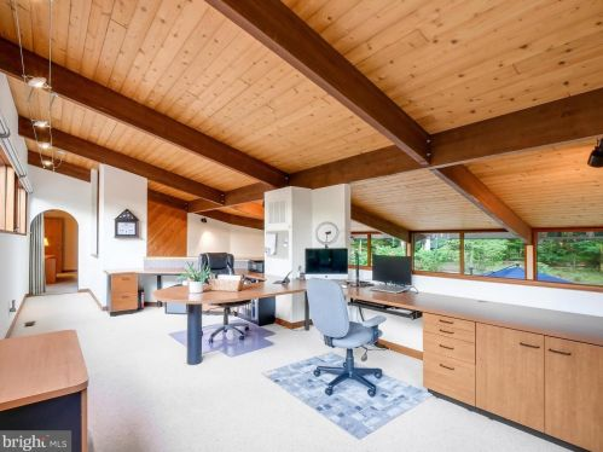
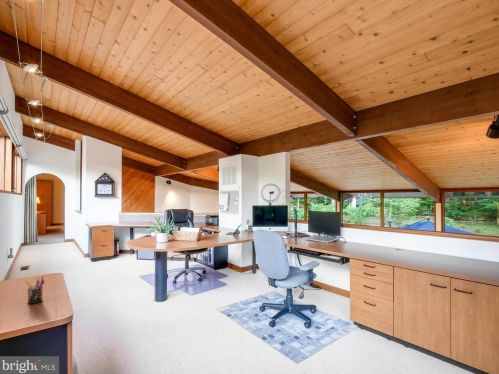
+ pen holder (36, 288)
